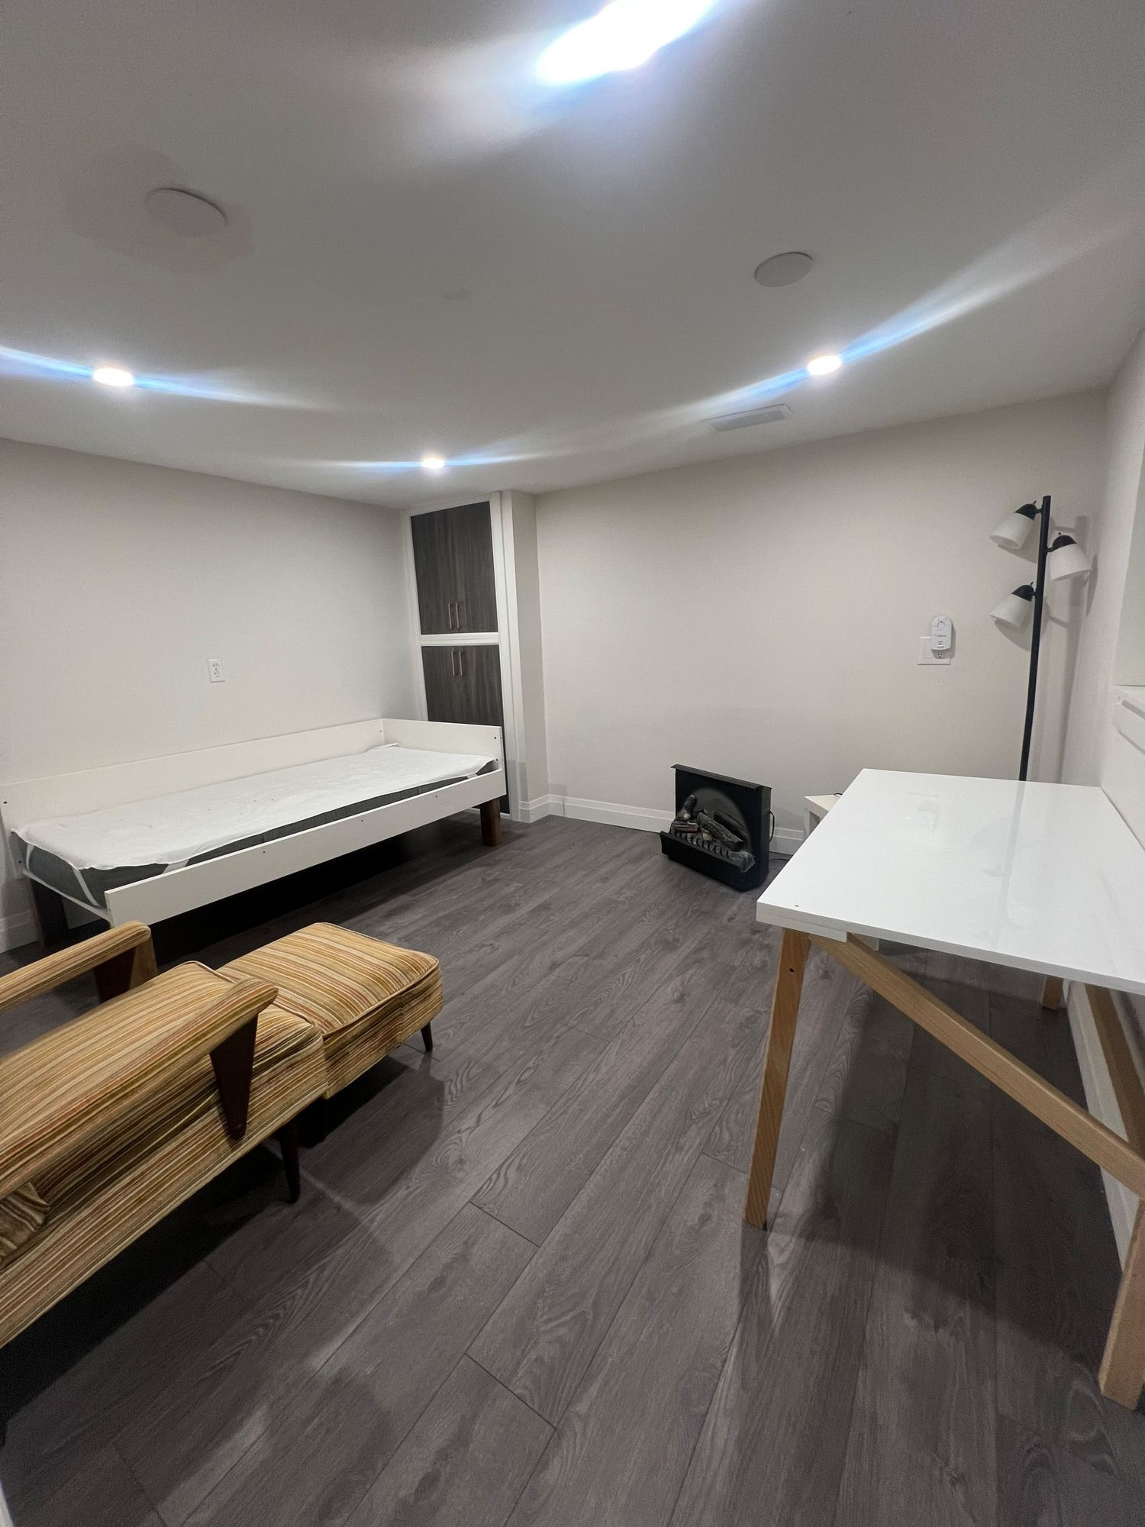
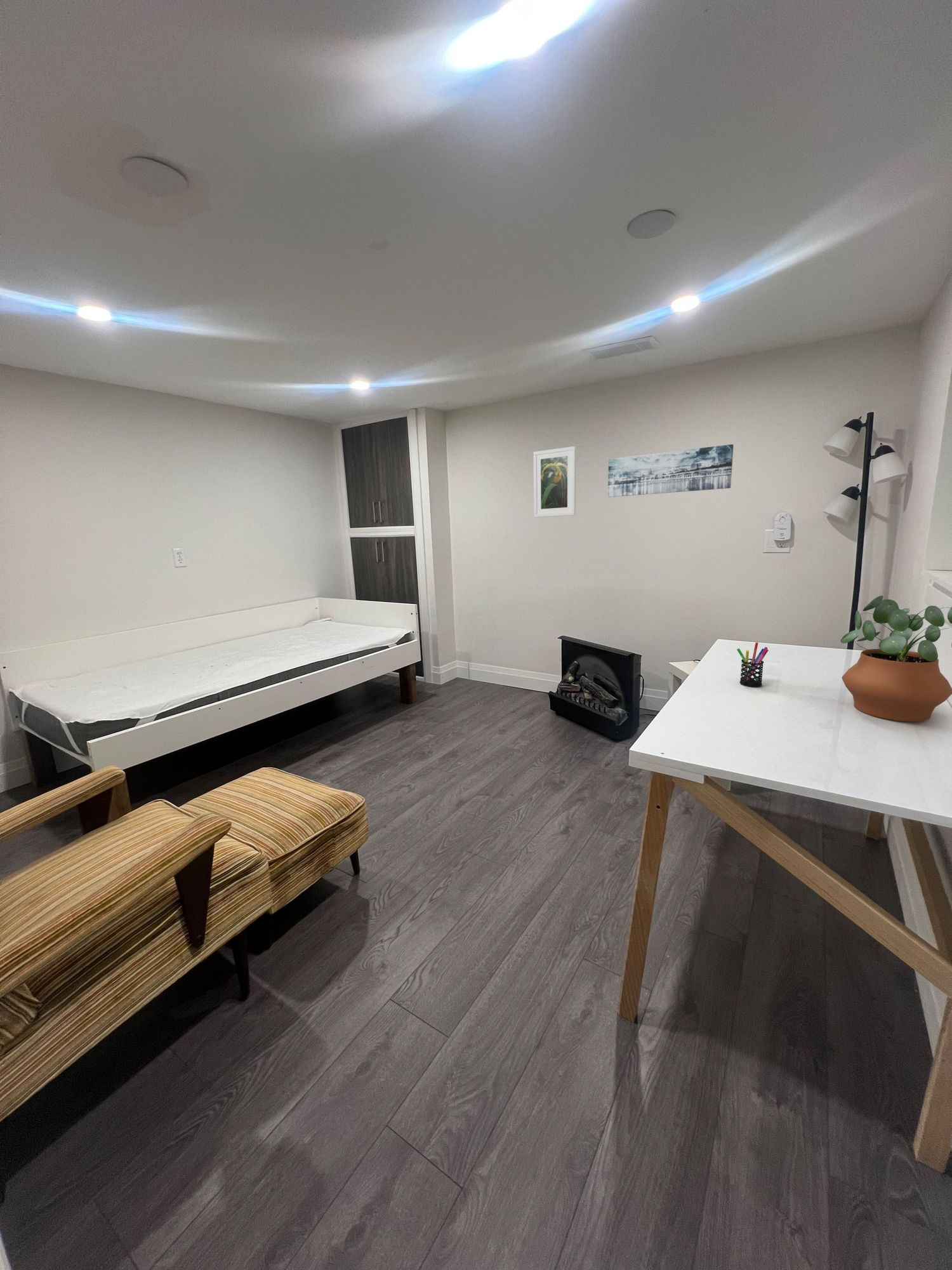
+ pen holder (750, 663)
+ wall art (666, 472)
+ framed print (554, 483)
+ potted plant (896, 658)
